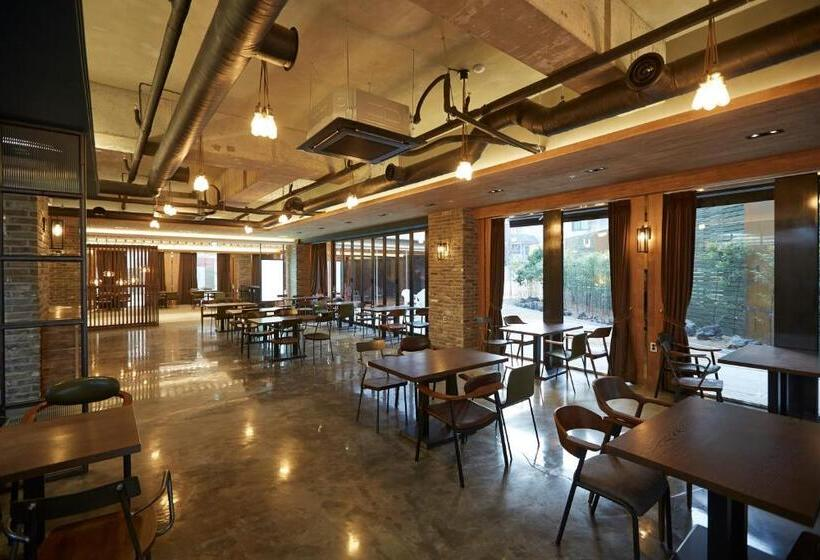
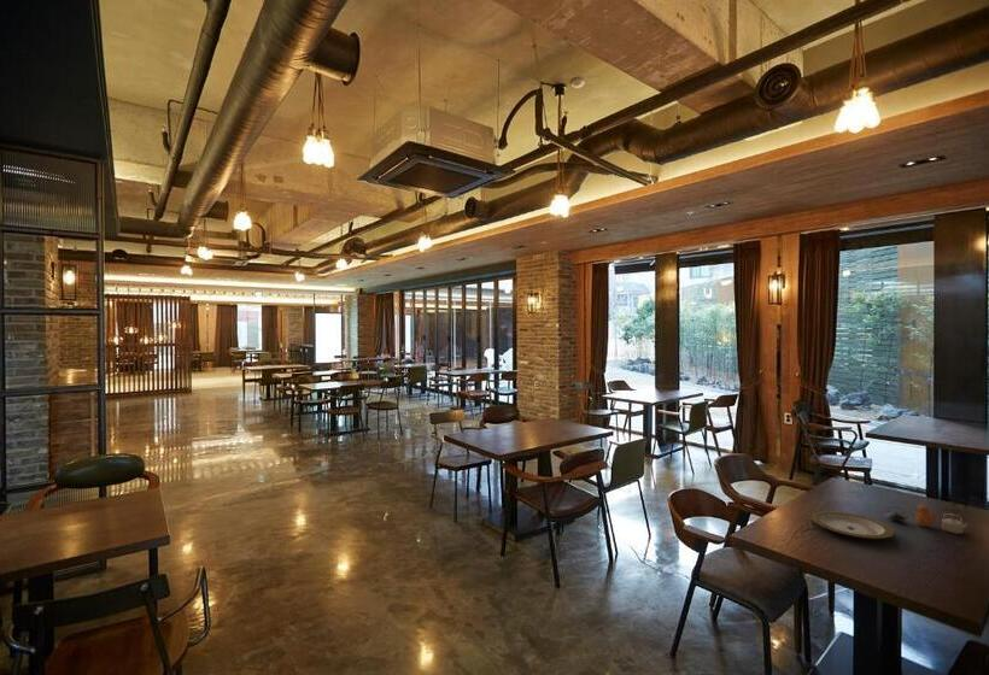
+ teapot (925, 513)
+ plate (850, 526)
